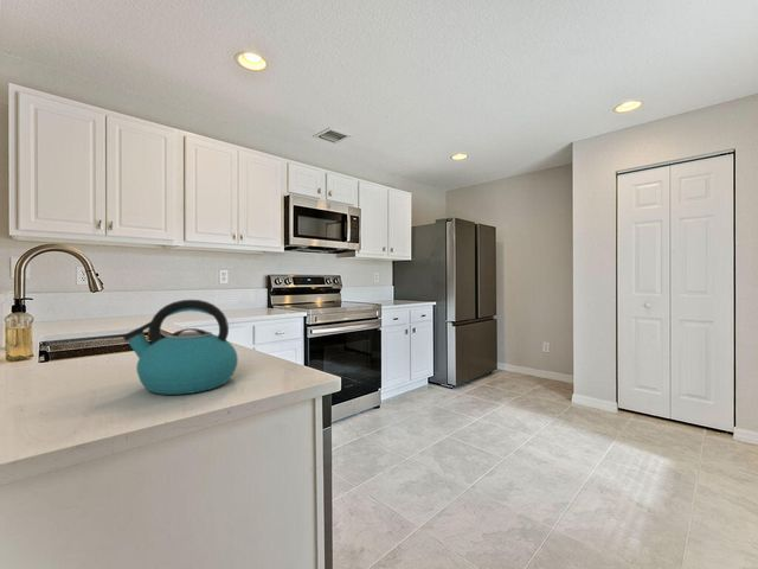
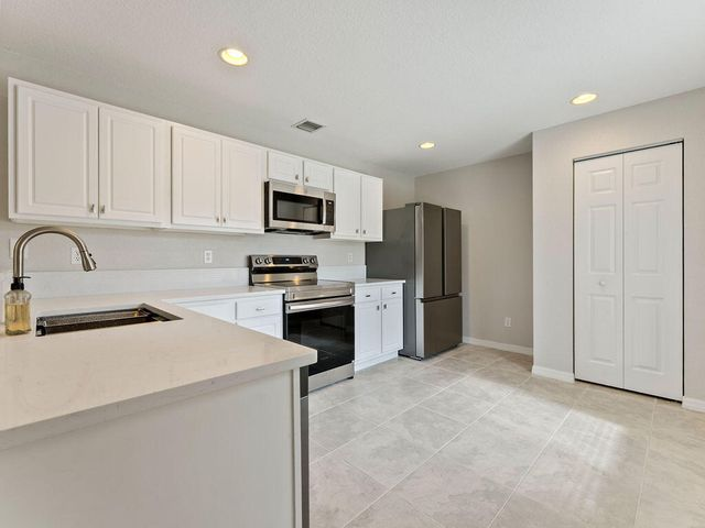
- kettle (182, 341)
